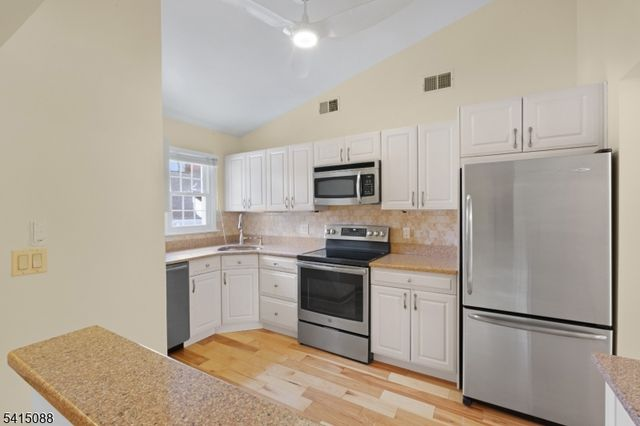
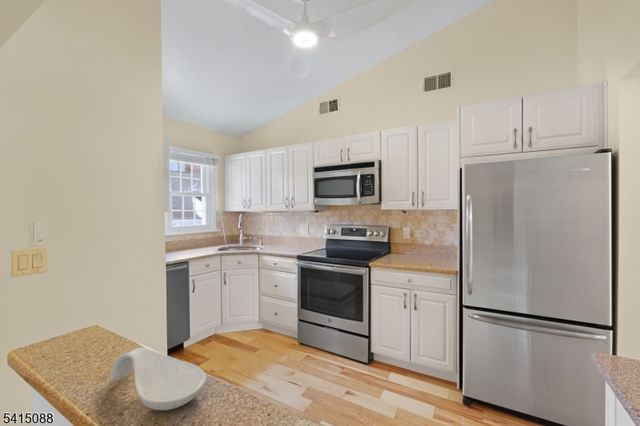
+ spoon rest (153, 374)
